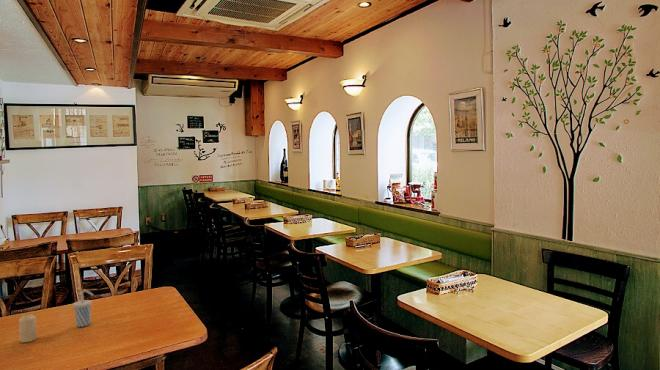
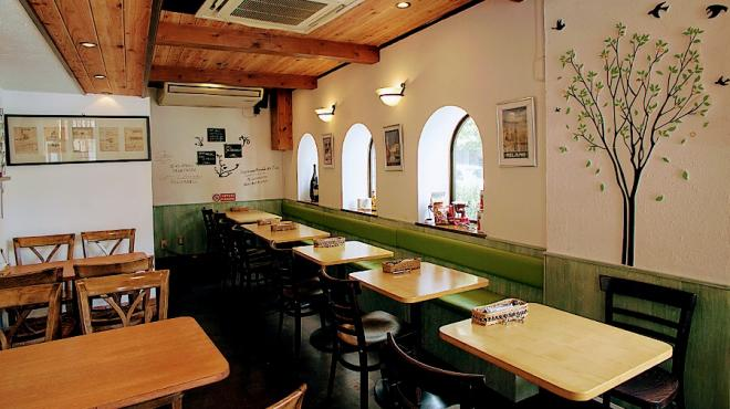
- cup (83, 307)
- candle (27, 327)
